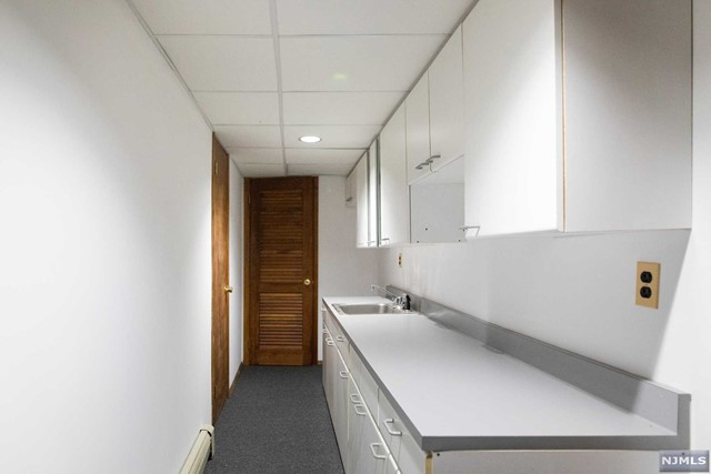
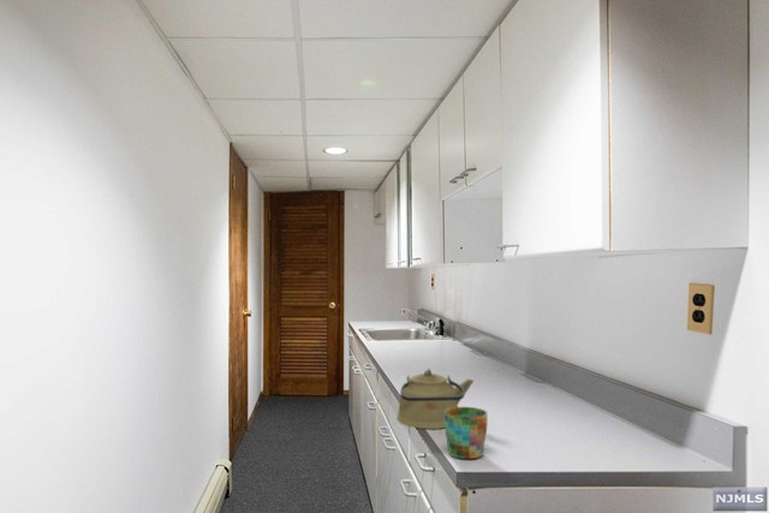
+ mug (464, 430)
+ kettle (435, 394)
